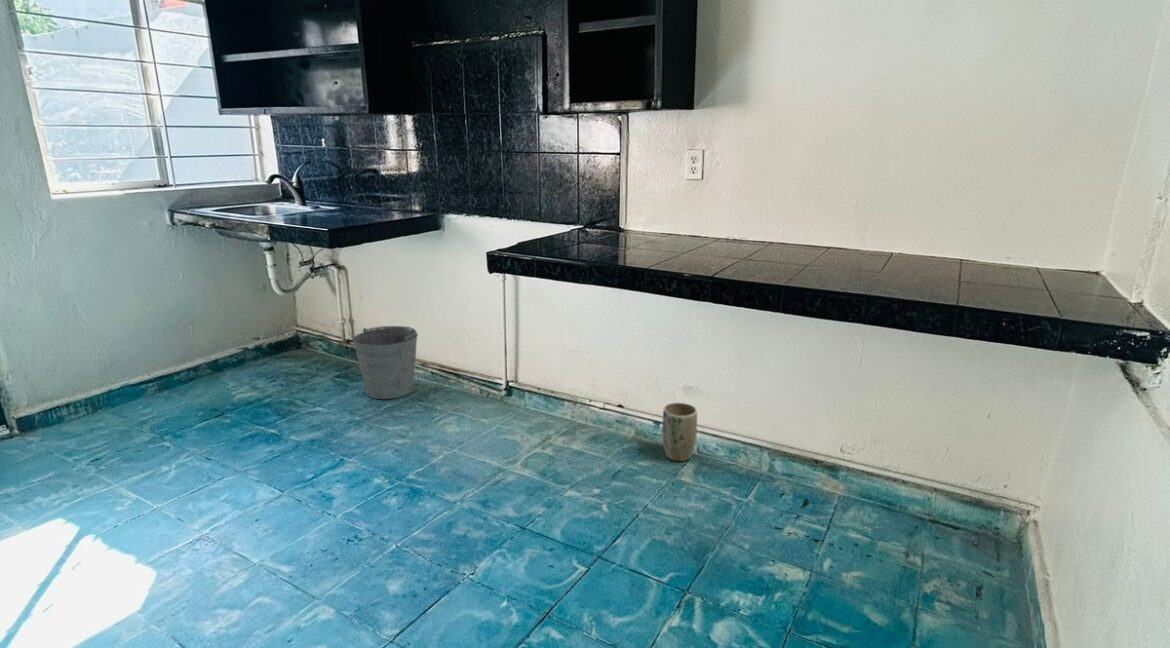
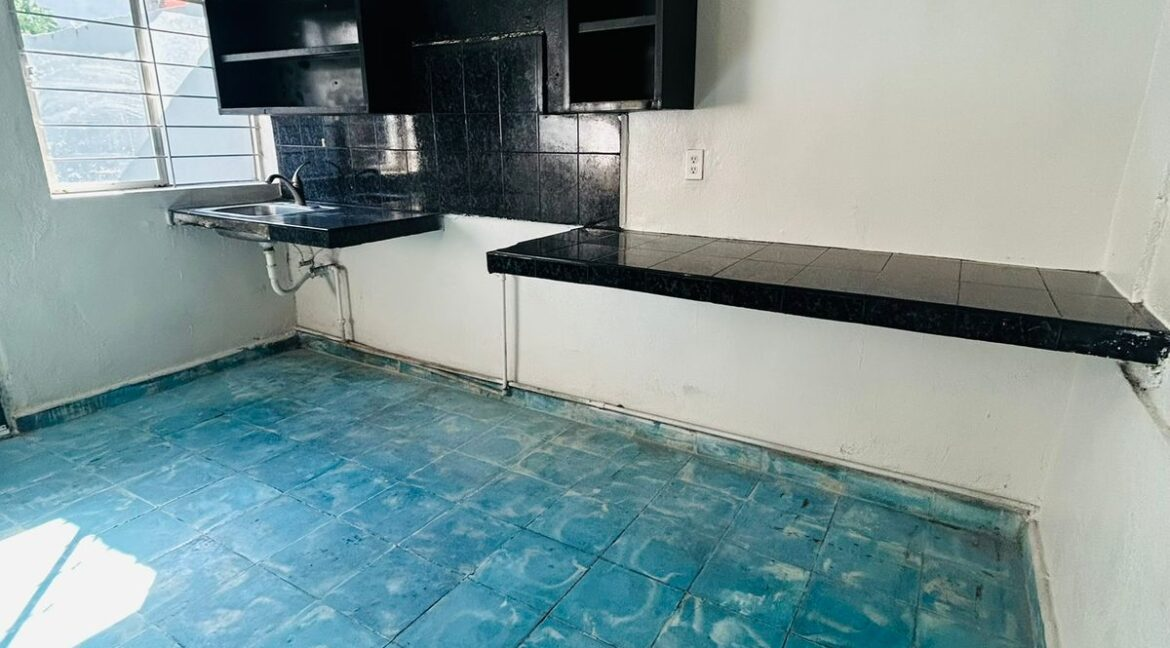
- plant pot (679, 432)
- bucket (388, 361)
